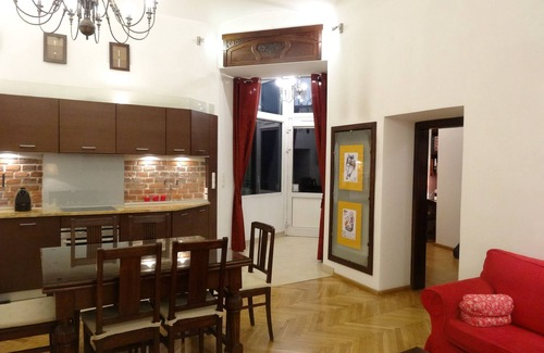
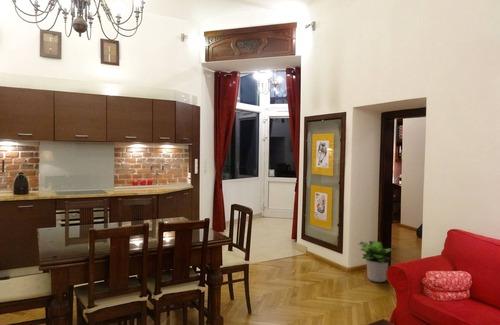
+ potted plant (376, 261)
